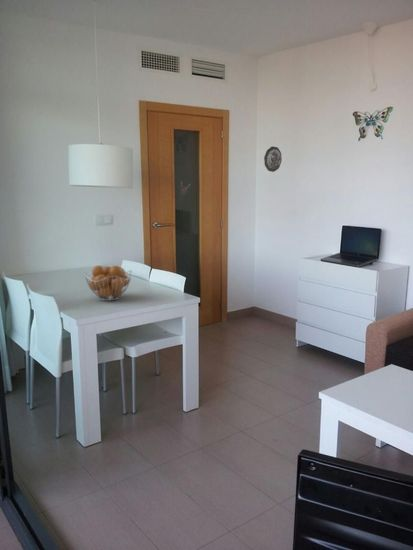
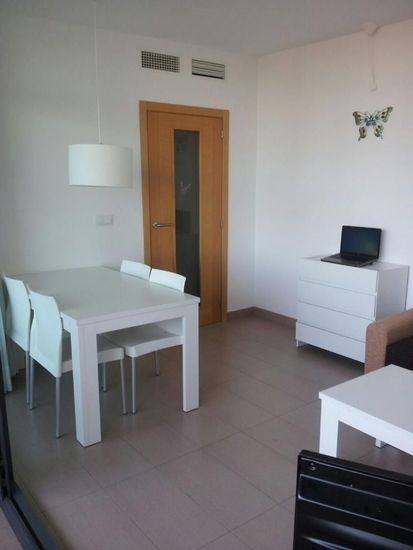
- decorative plate (273, 159)
- fruit basket (108, 281)
